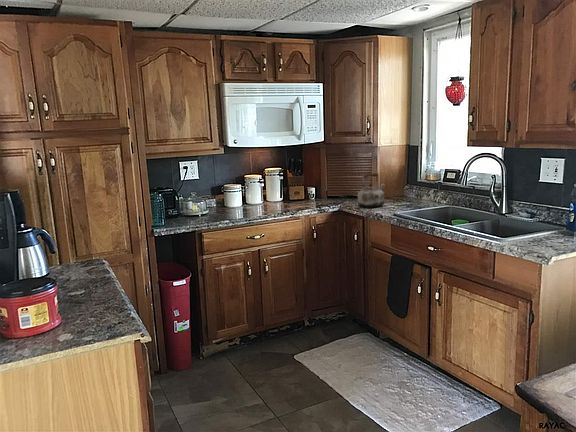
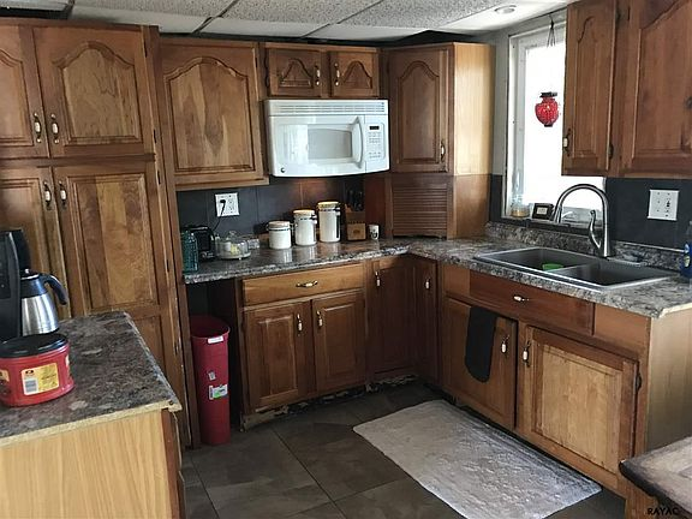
- kettle (373, 189)
